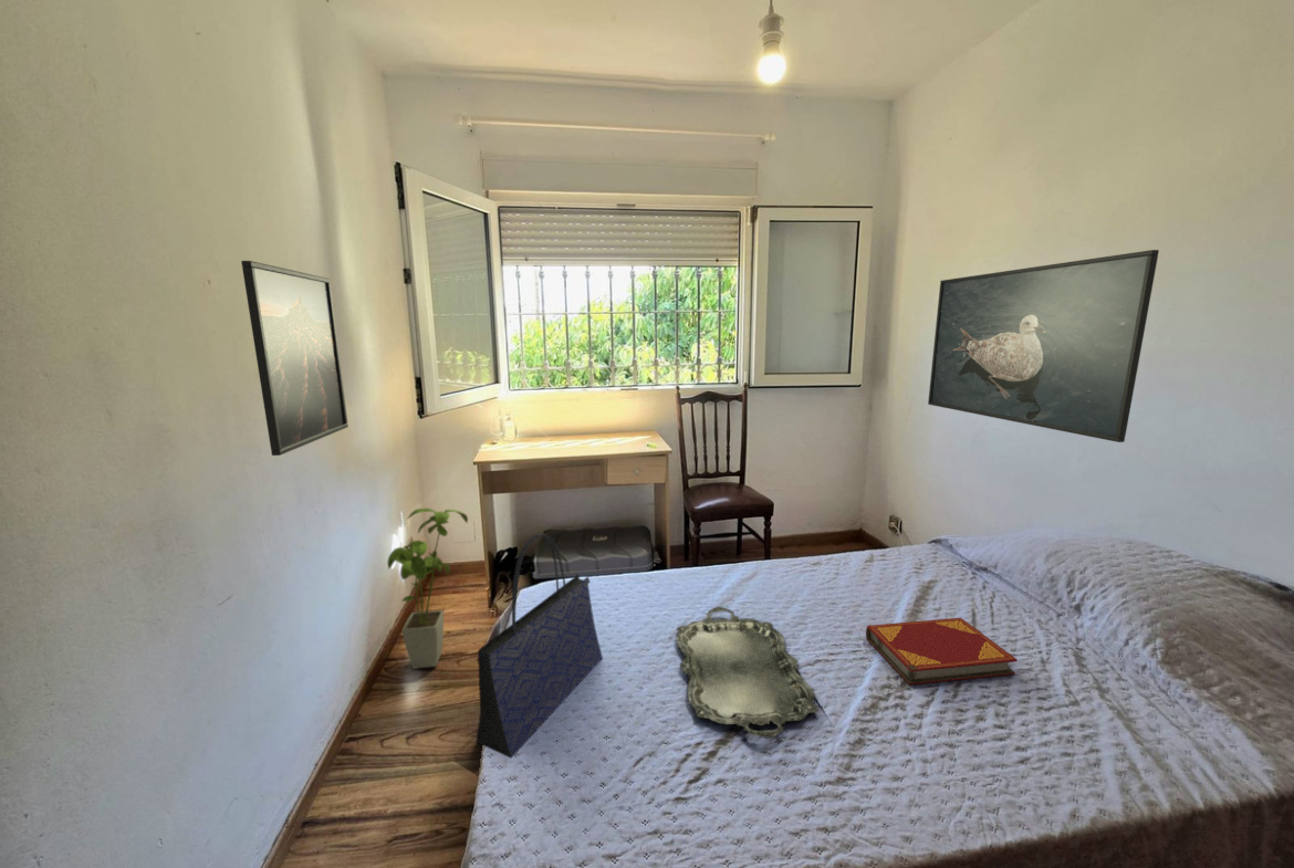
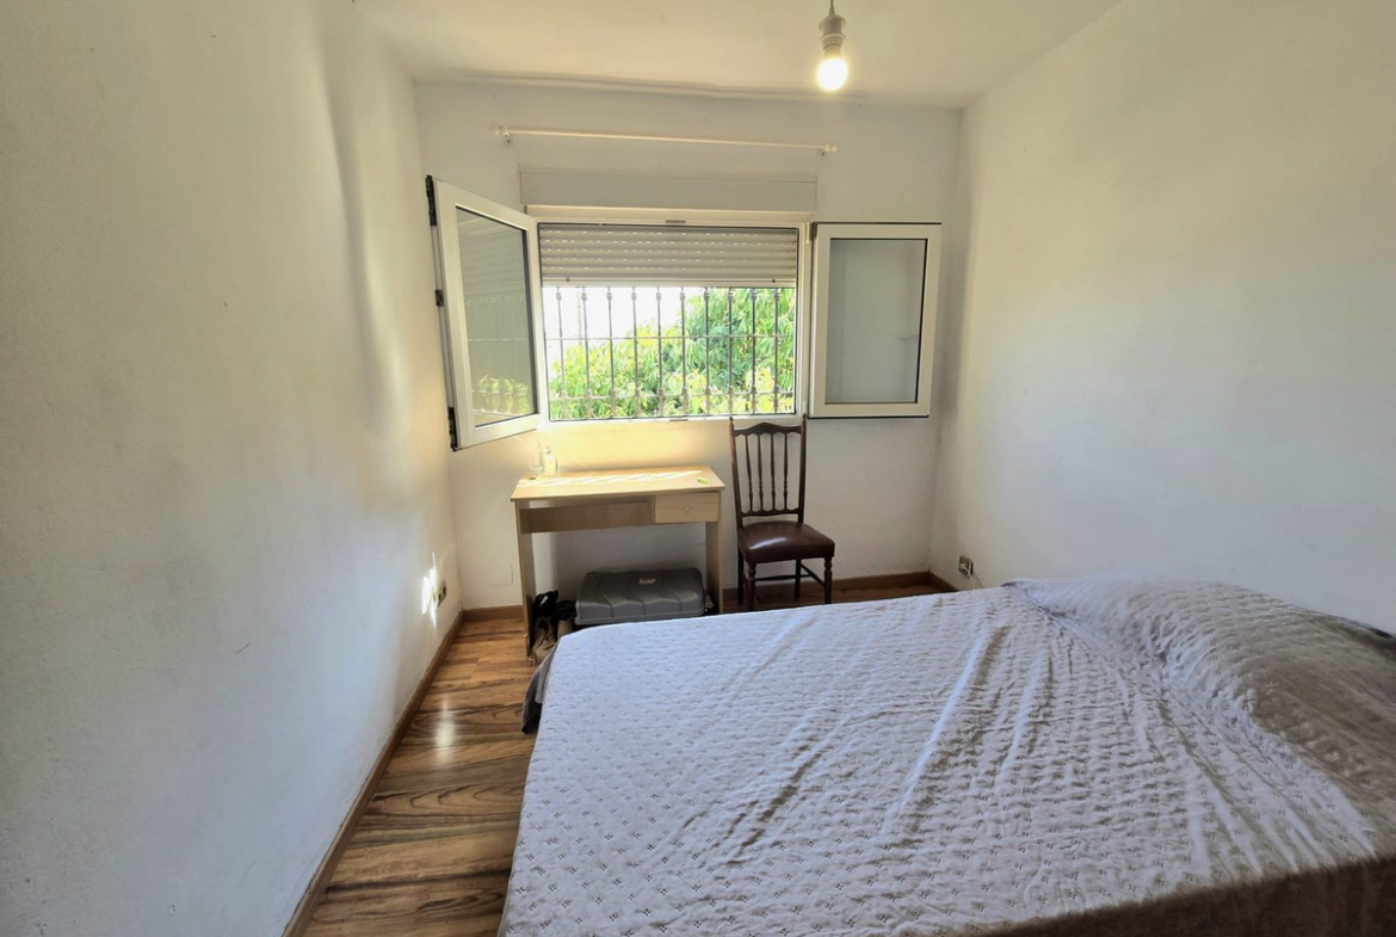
- serving tray (739, 663)
- tote bag (546, 614)
- hardback book (937, 648)
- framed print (1014, 346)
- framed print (303, 357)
- house plant (430, 583)
